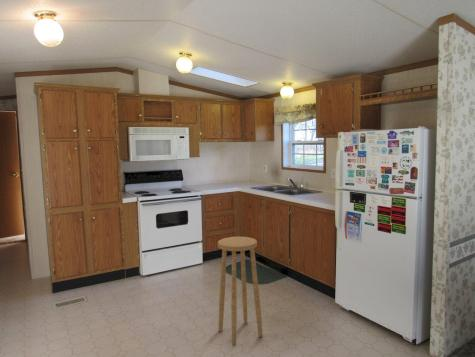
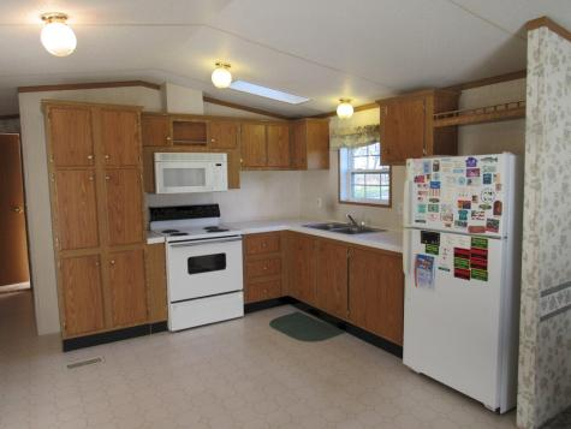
- stool (235, 287)
